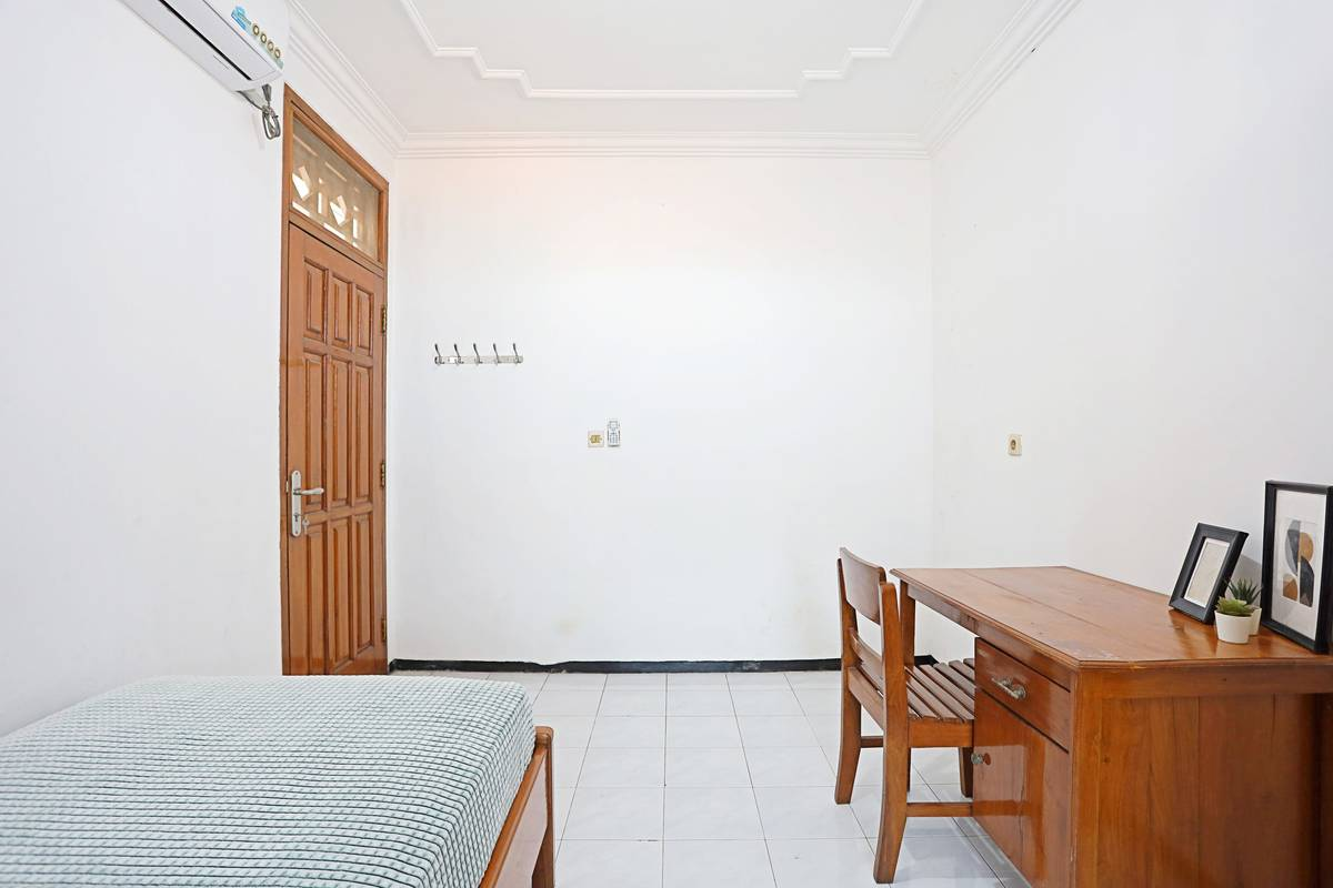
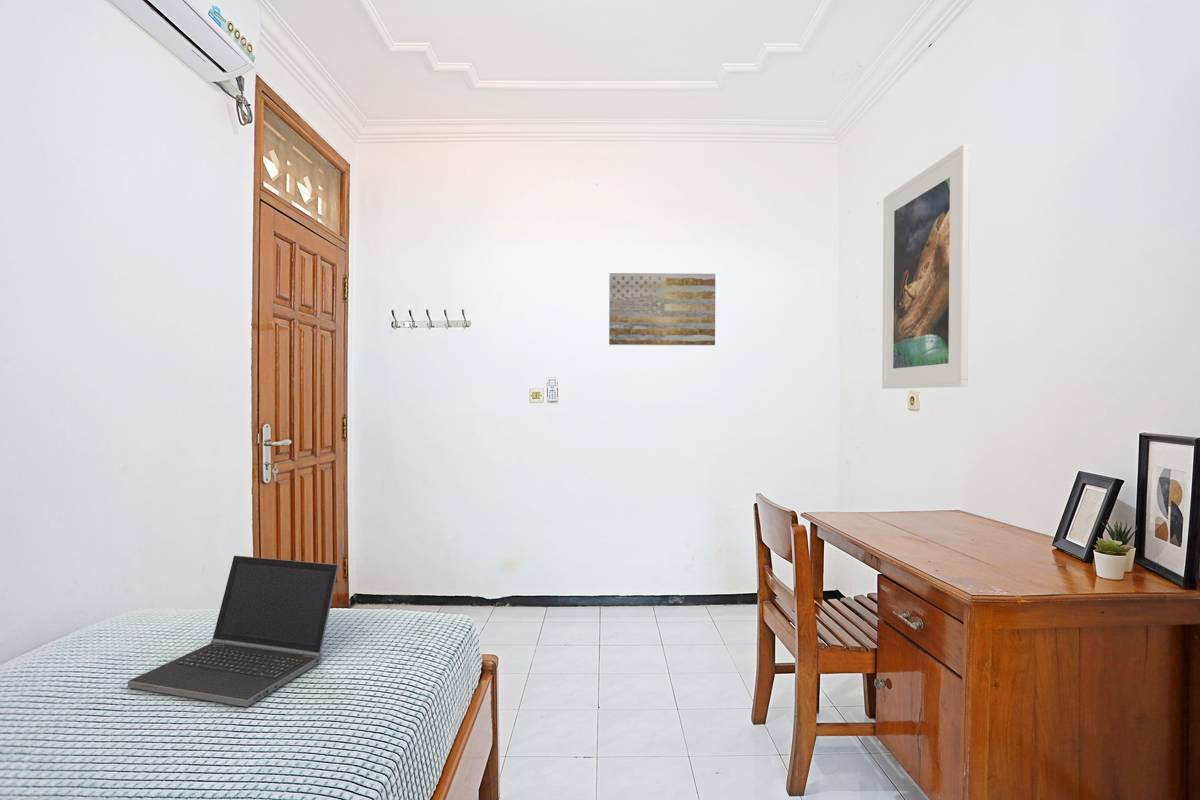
+ wall art (662, 309)
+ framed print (920, 280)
+ laptop computer (240, 621)
